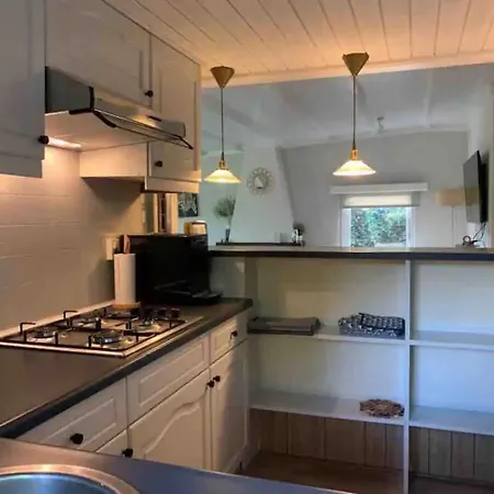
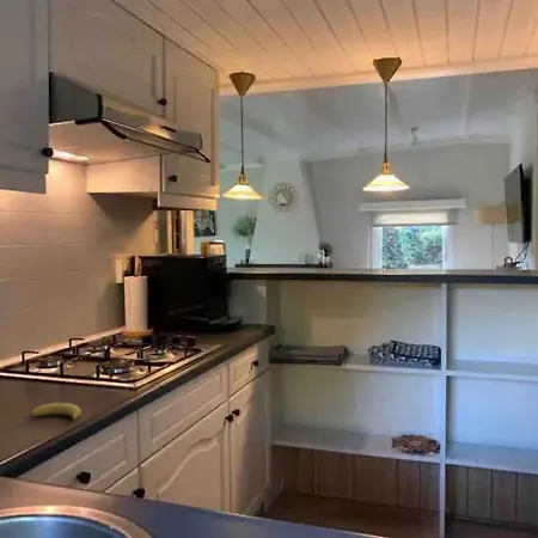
+ fruit (60, 410)
